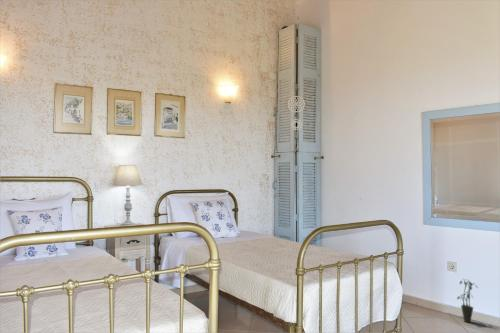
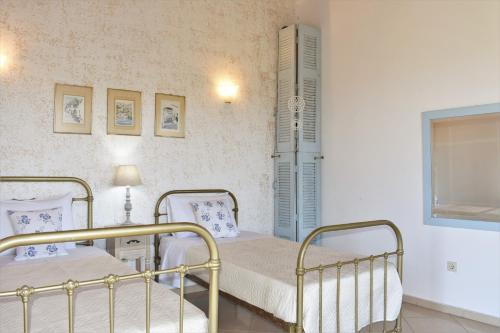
- potted plant (466, 300)
